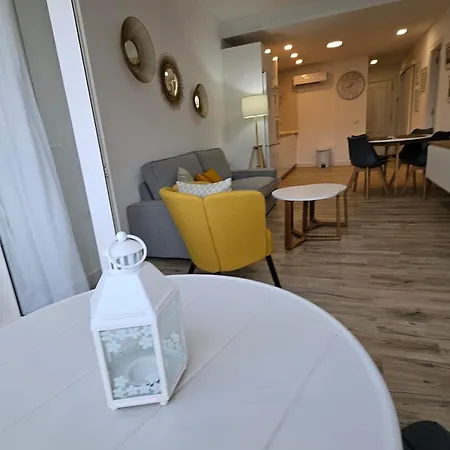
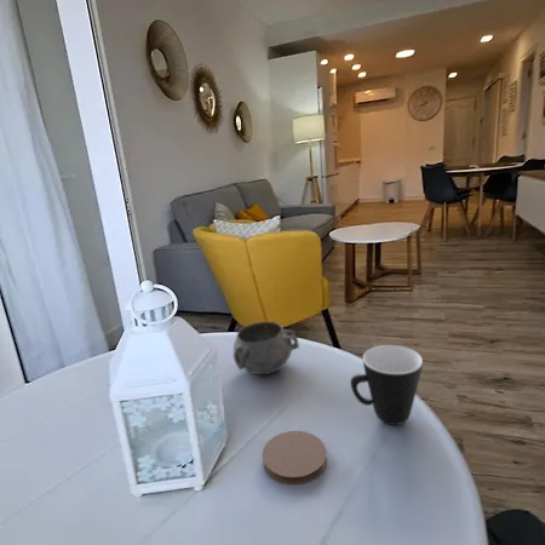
+ coaster (294, 455)
+ decorative bowl (265, 346)
+ mug (385, 389)
